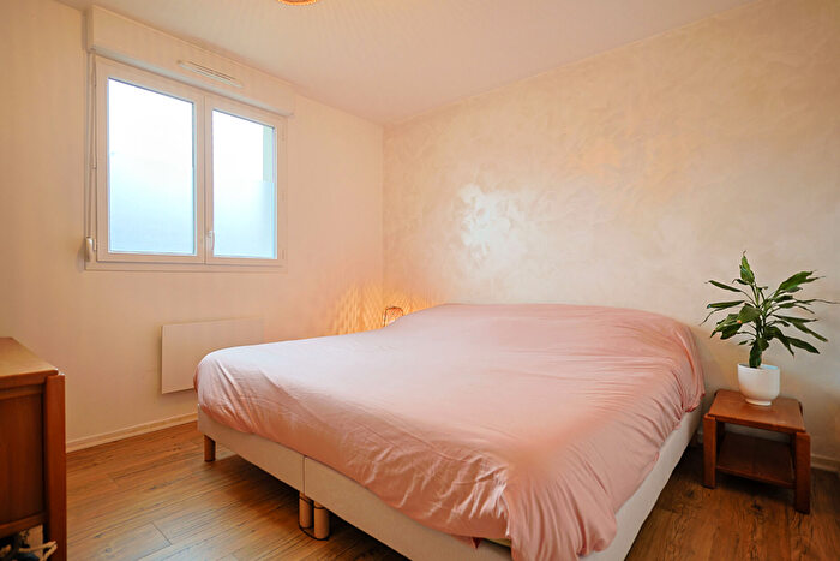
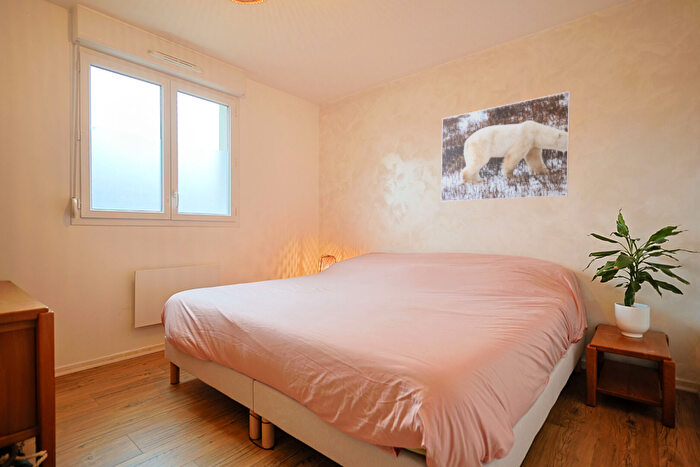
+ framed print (498, 153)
